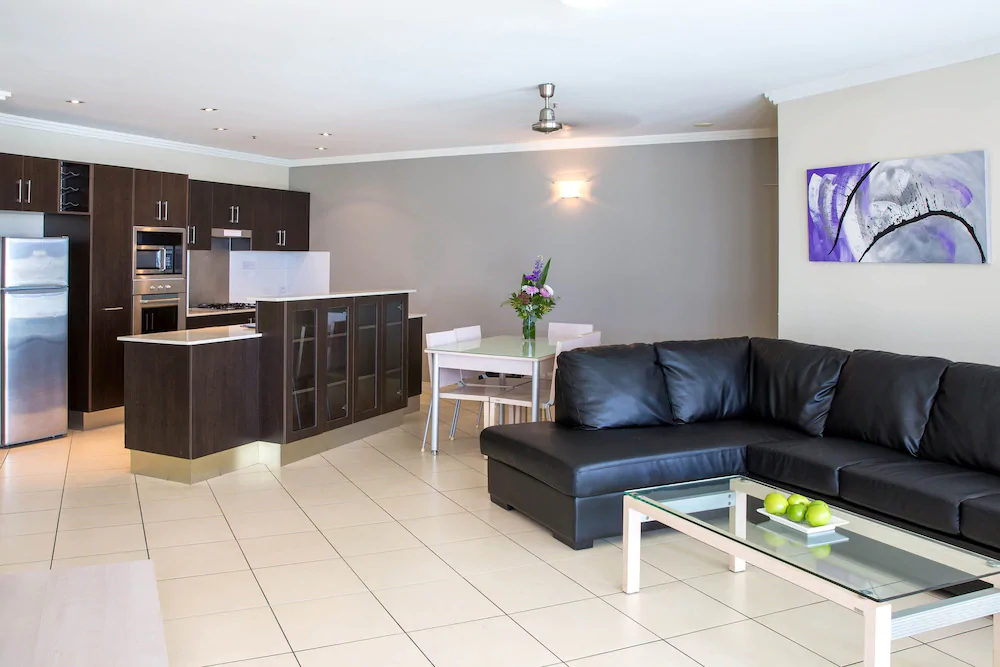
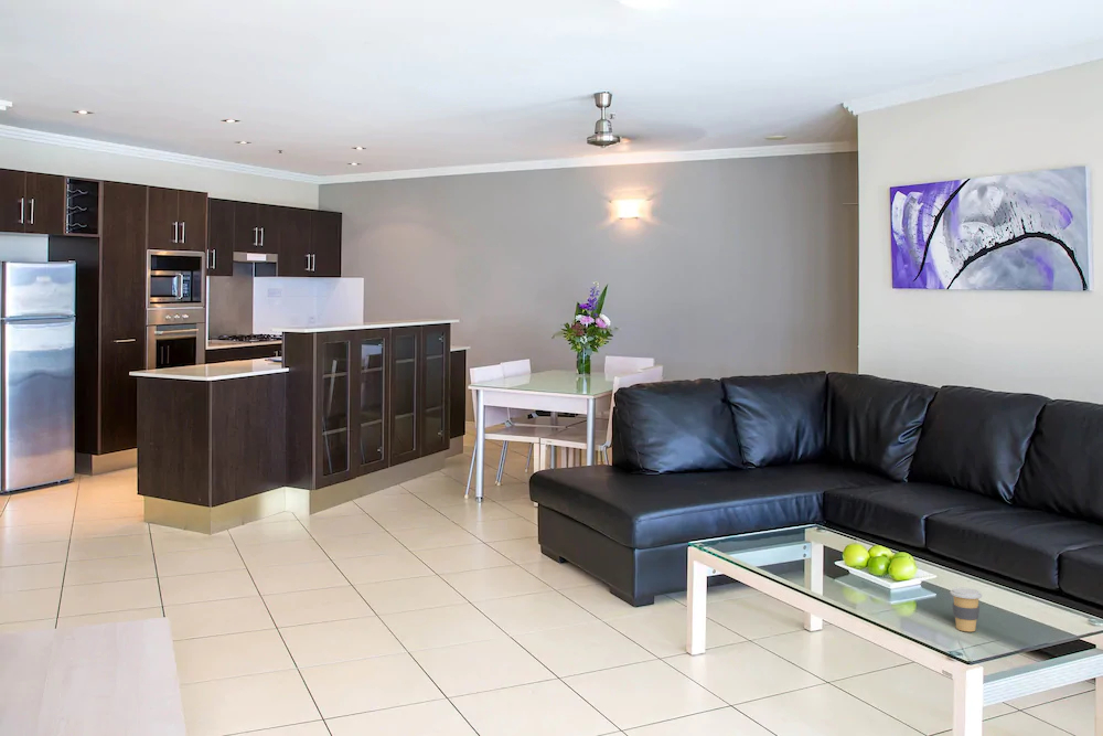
+ coffee cup (965, 609)
